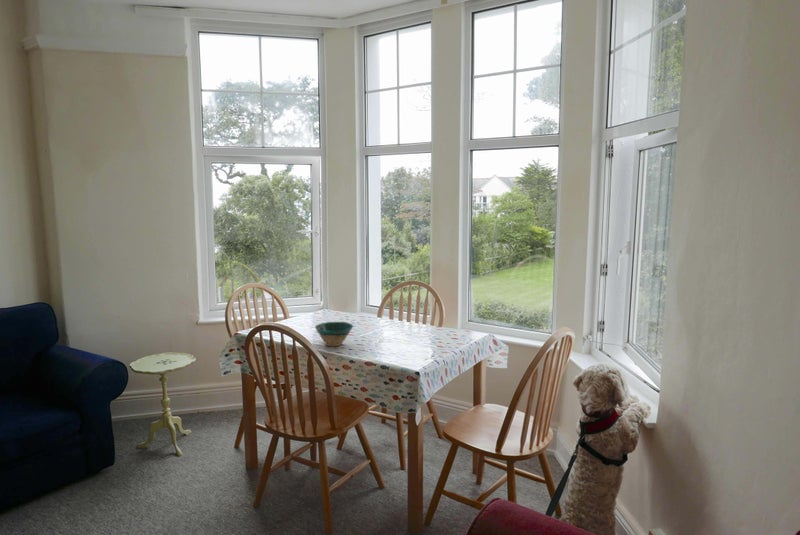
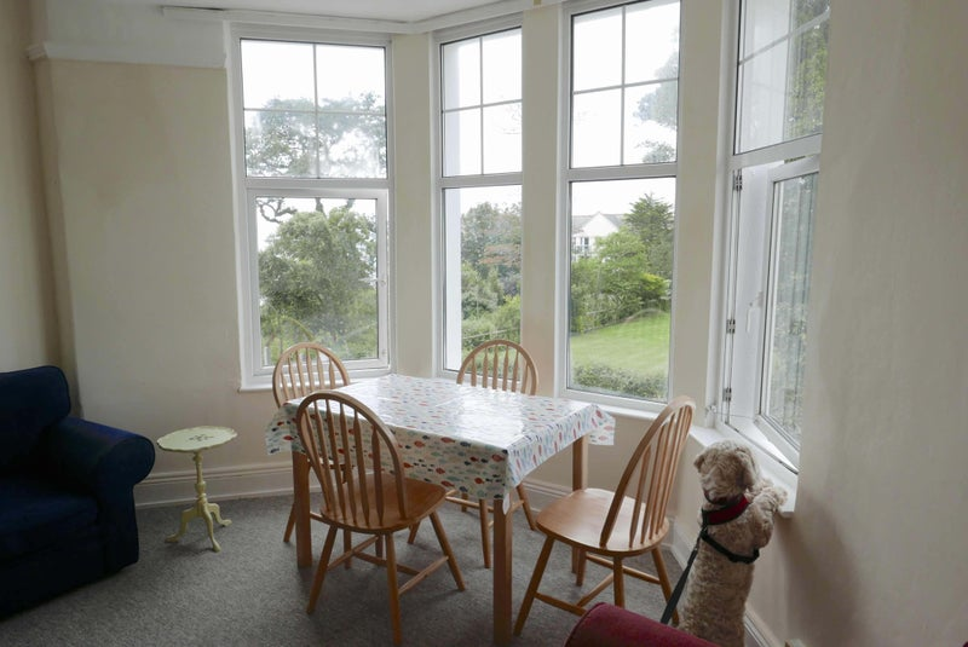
- bowl (334, 334)
